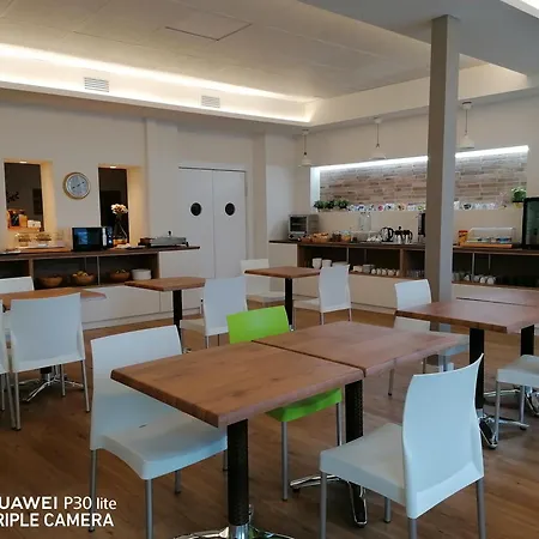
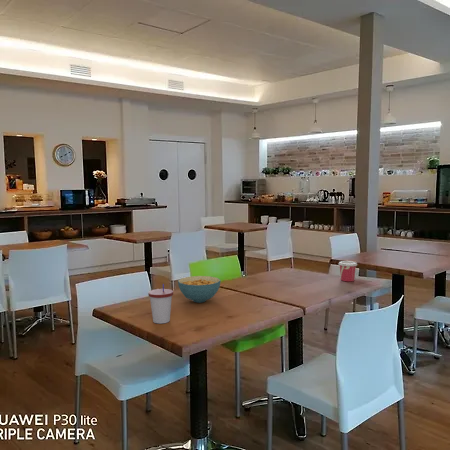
+ cereal bowl (199, 290)
+ cup (161, 302)
+ cup (347, 271)
